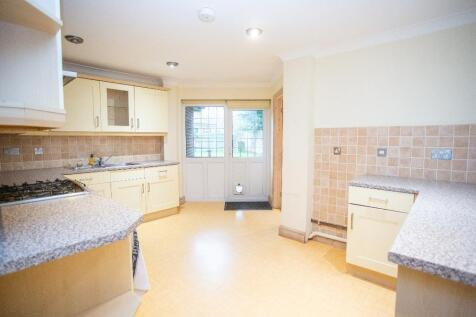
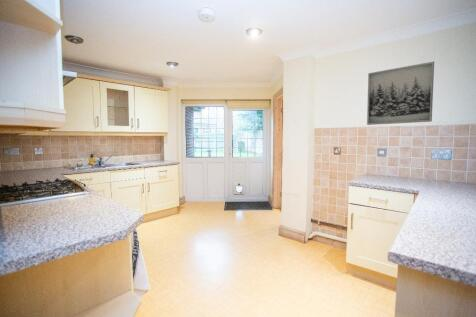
+ wall art (398, 95)
